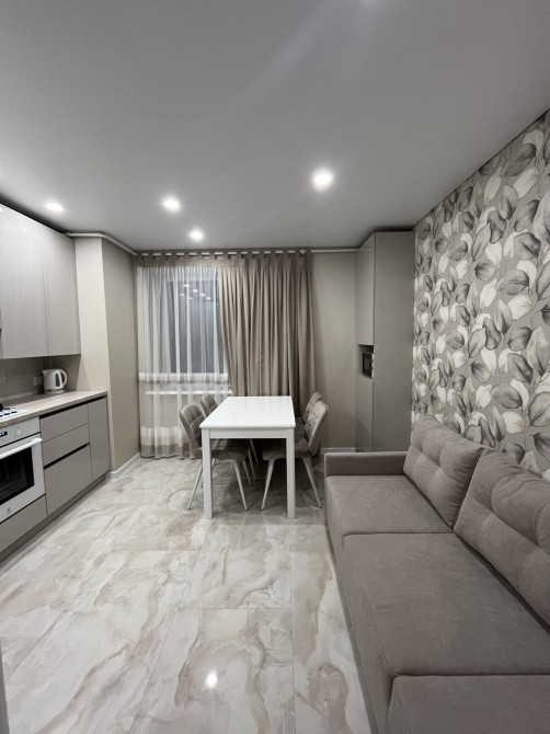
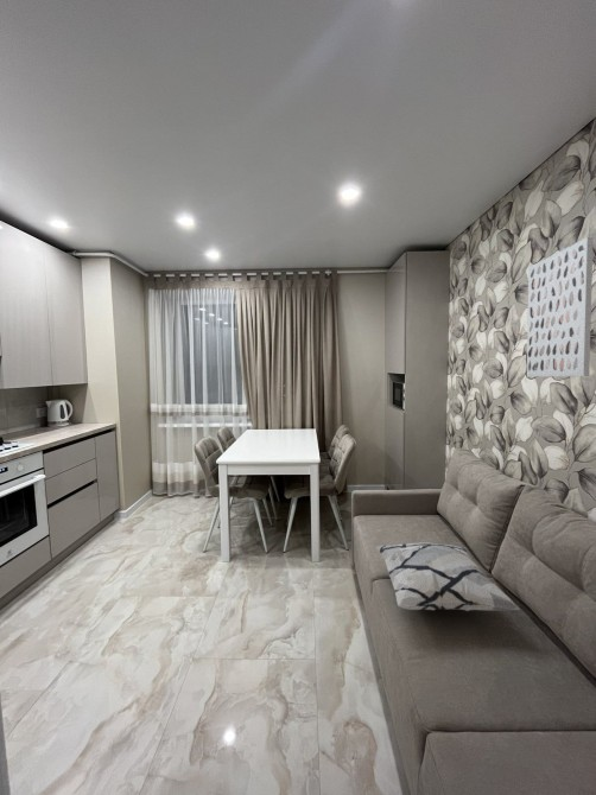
+ wall art (556, 316)
+ decorative pillow (436, 573)
